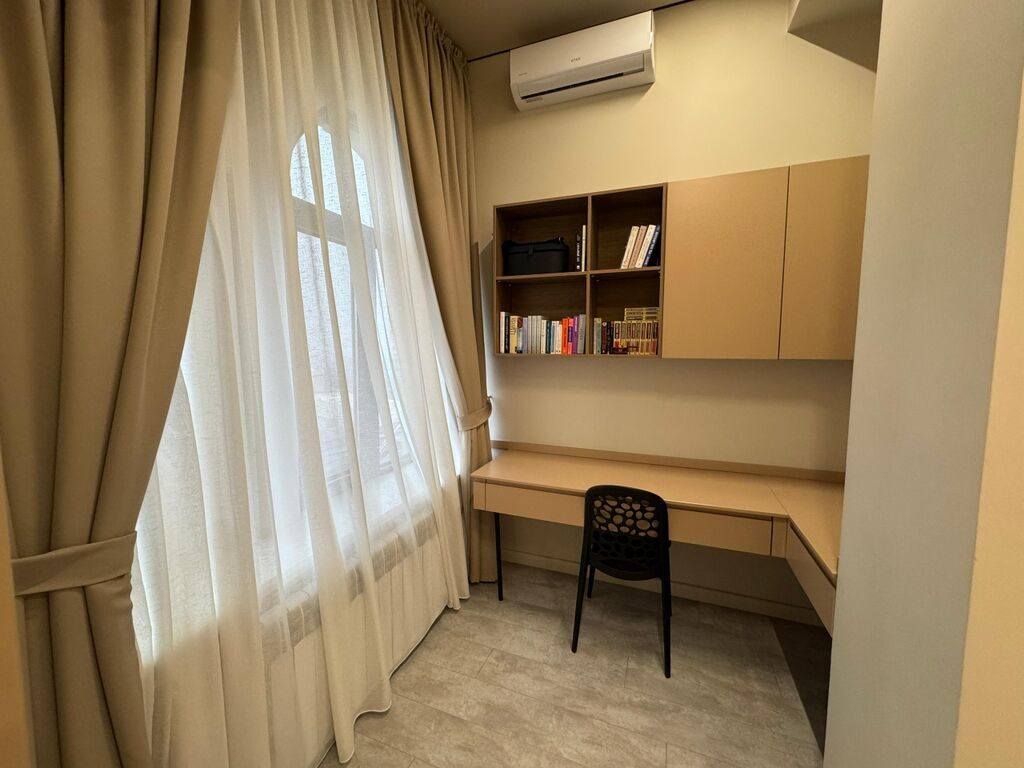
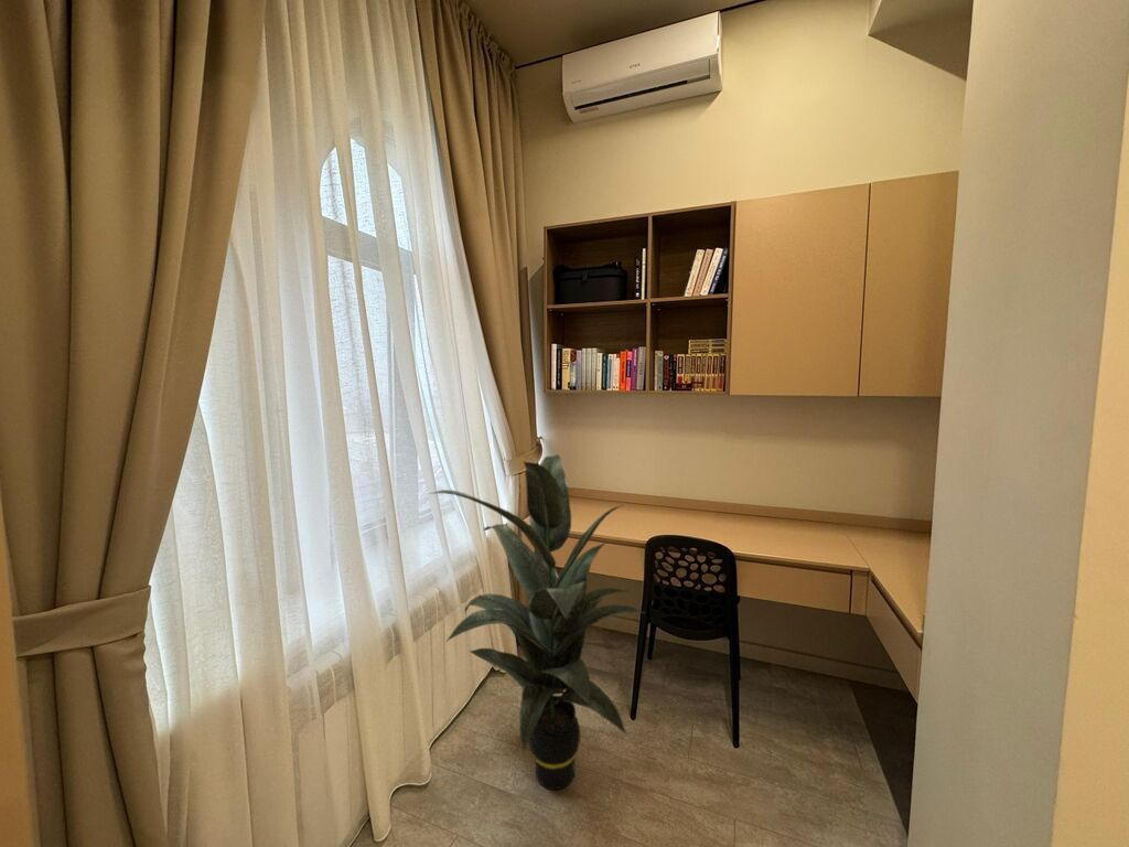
+ indoor plant (539, 623)
